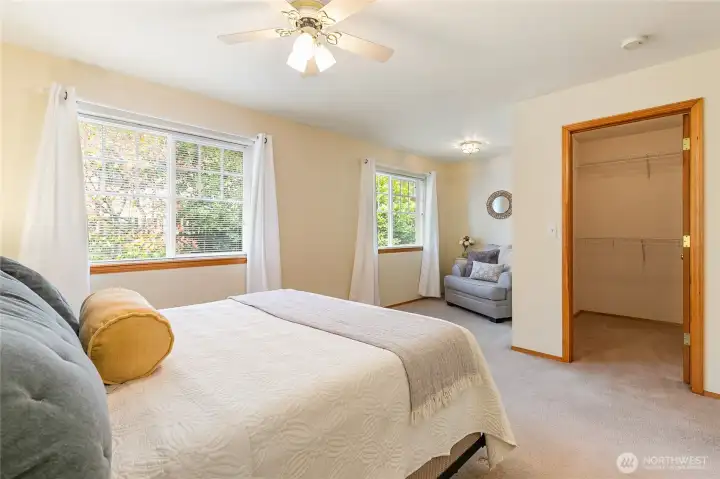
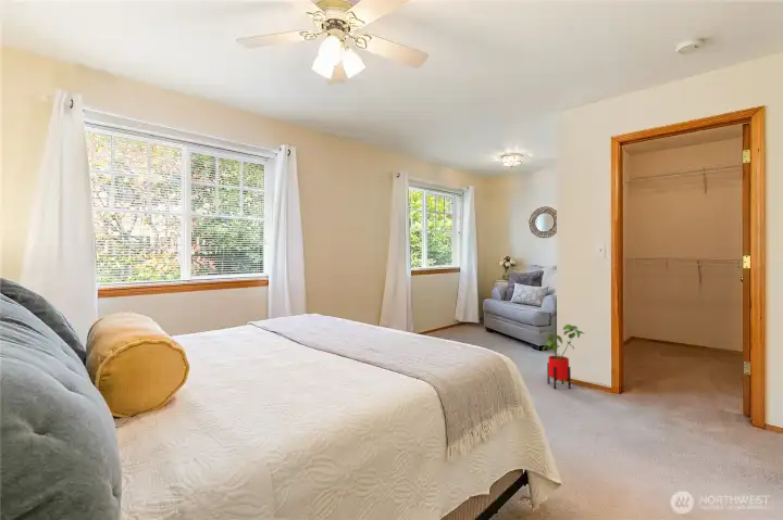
+ house plant (559, 354)
